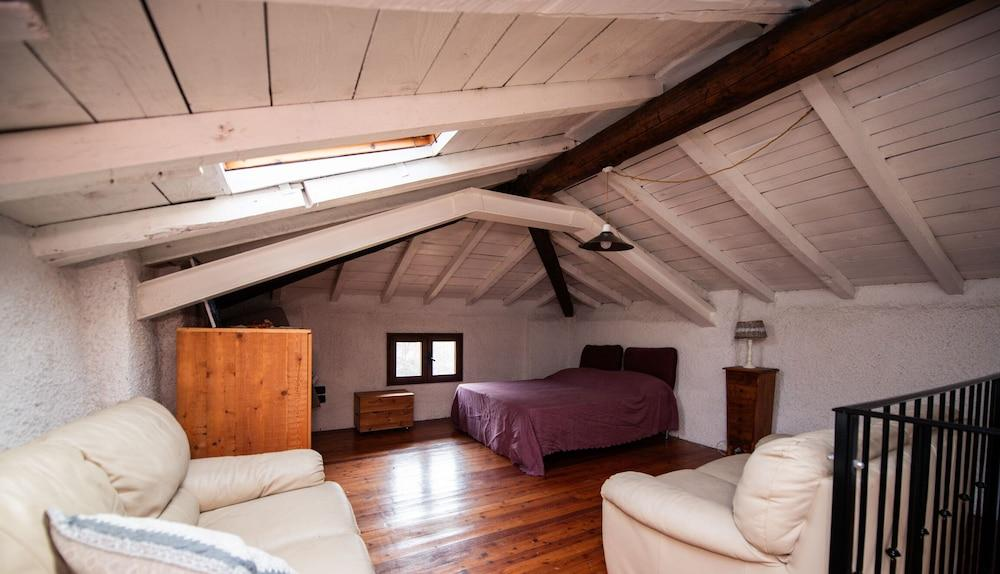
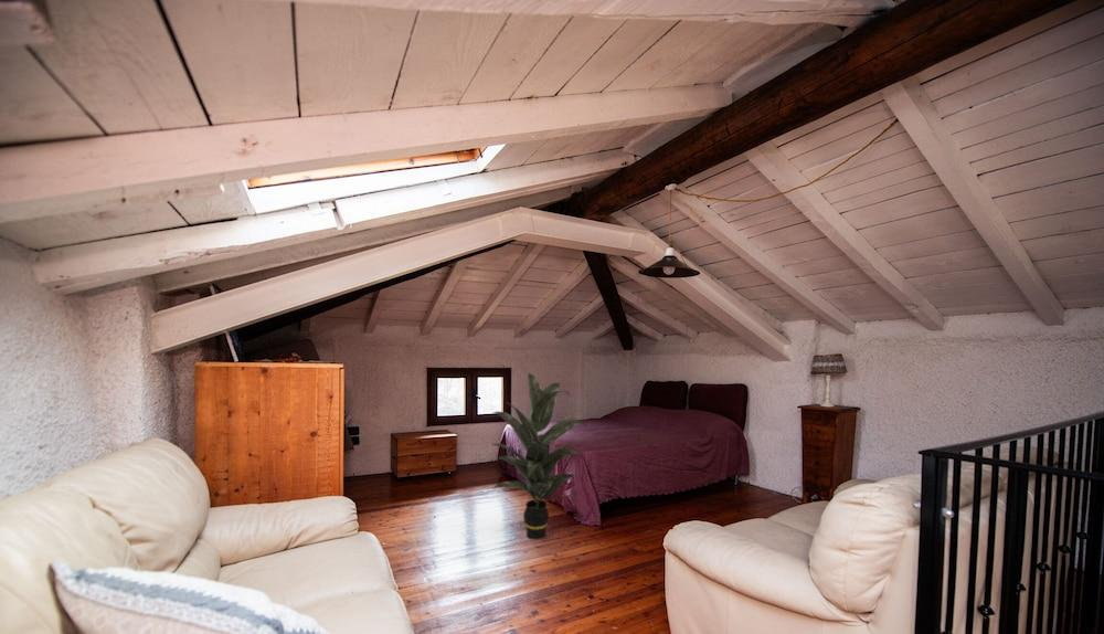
+ indoor plant (538, 454)
